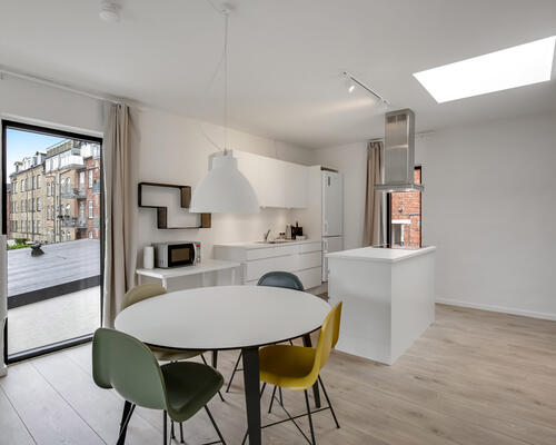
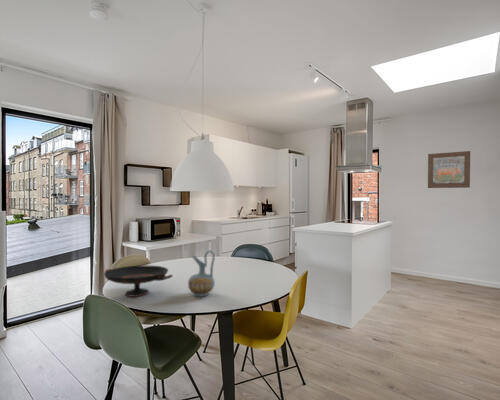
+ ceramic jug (201, 272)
+ wall art (448, 170)
+ decorative bowl (137, 281)
